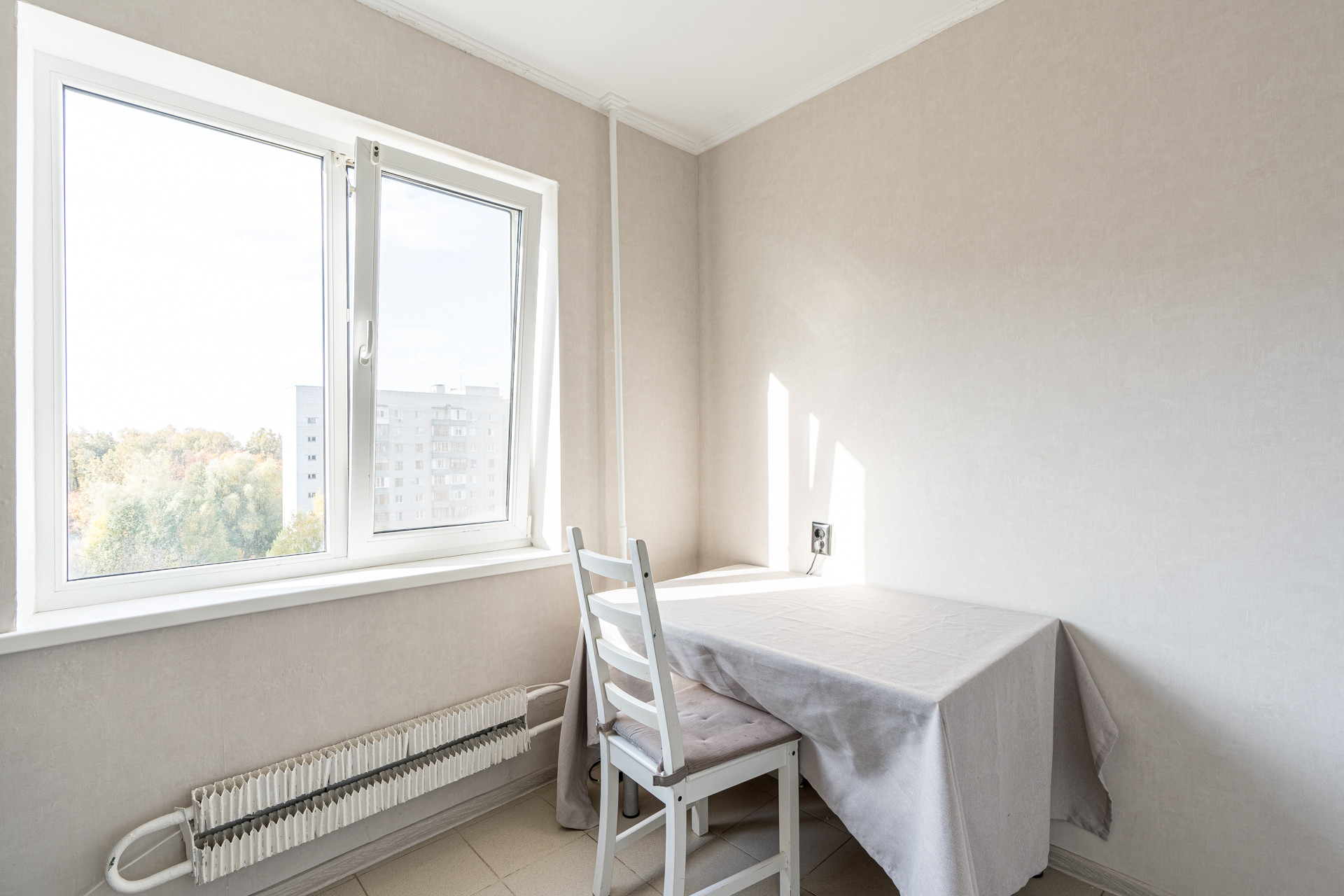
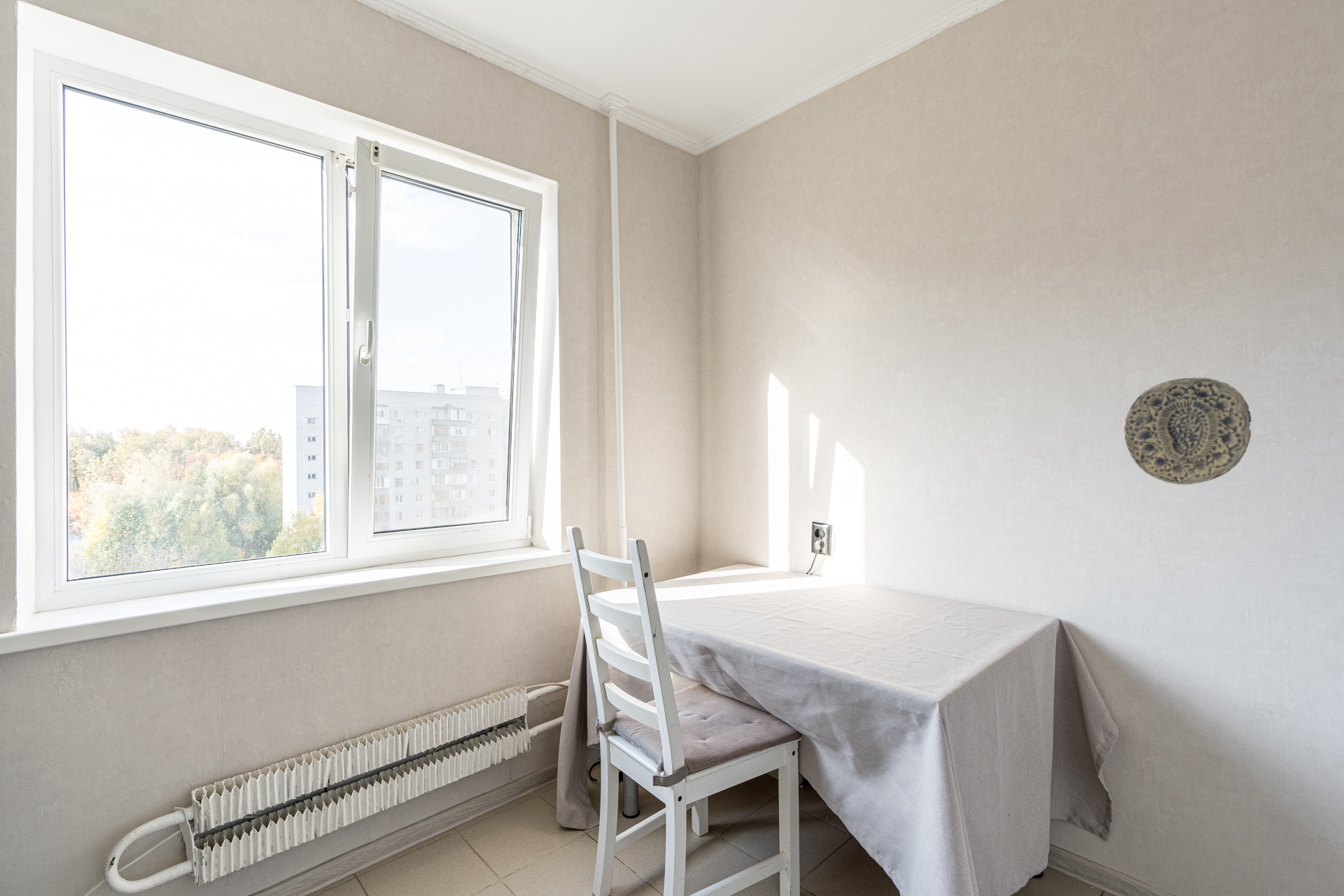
+ decorative plate (1184, 431)
